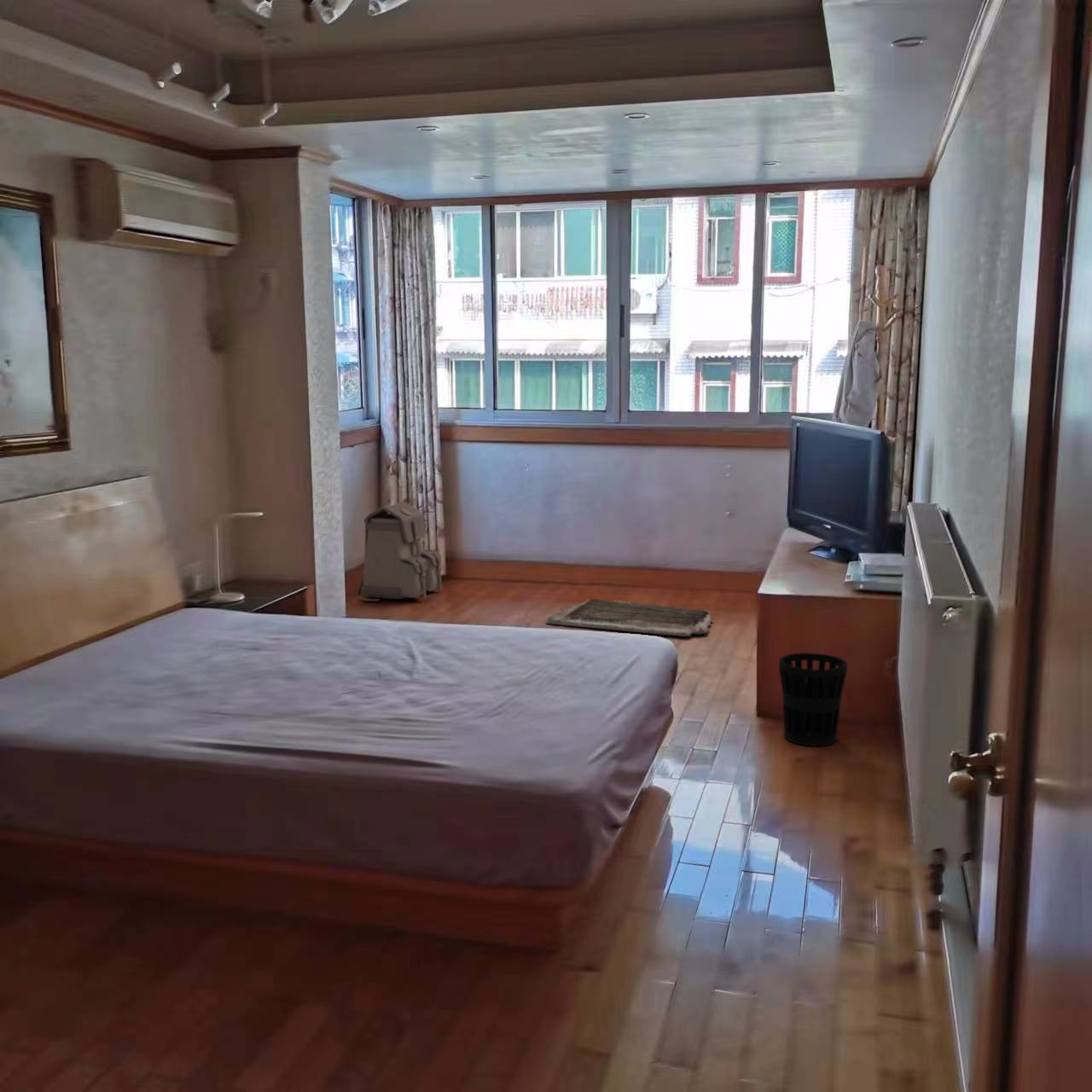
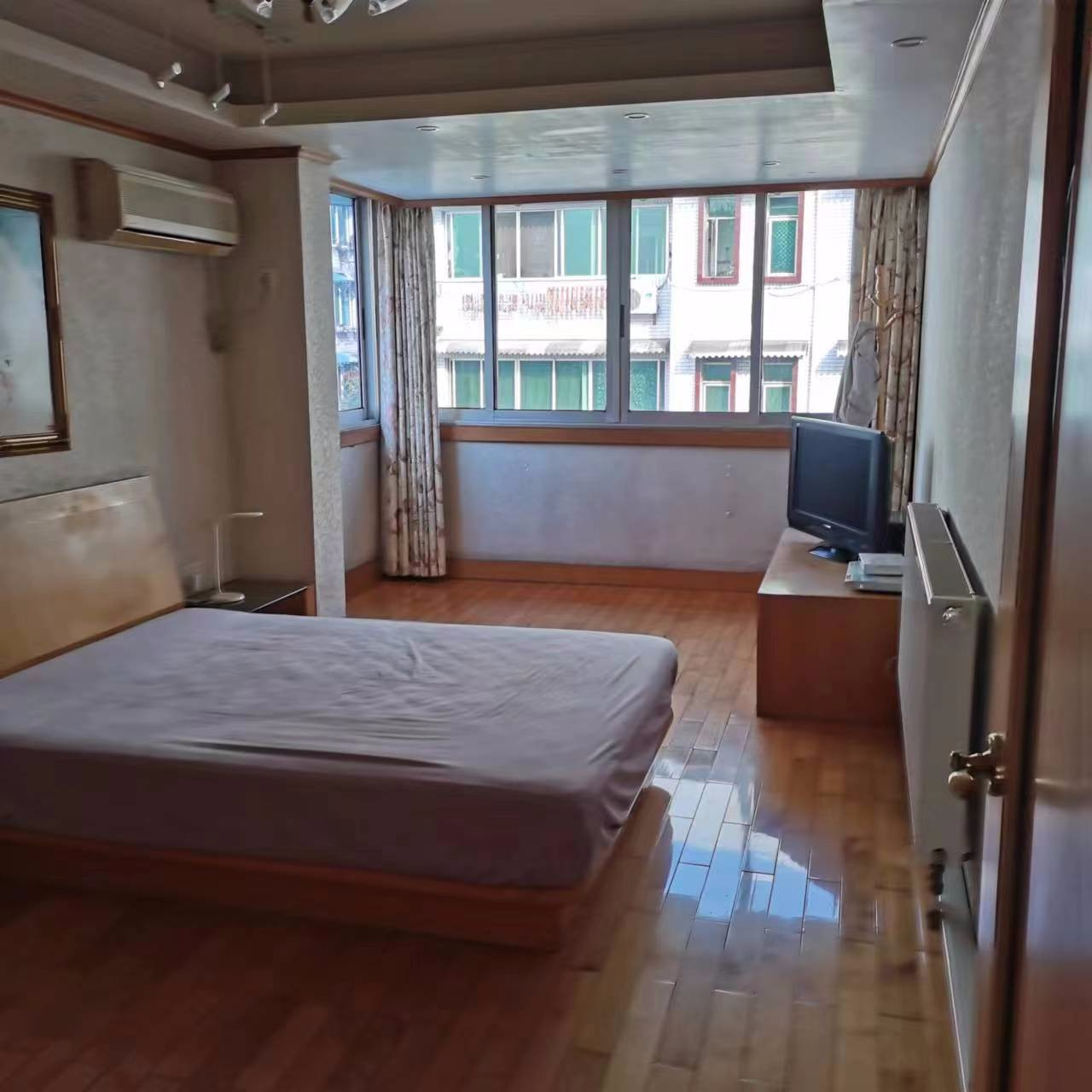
- rug (629, 614)
- backpack (398, 550)
- wastebasket (811, 699)
